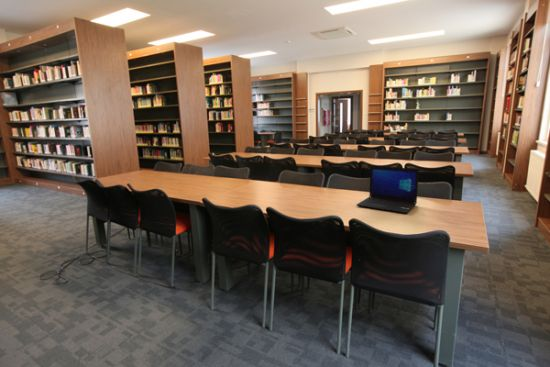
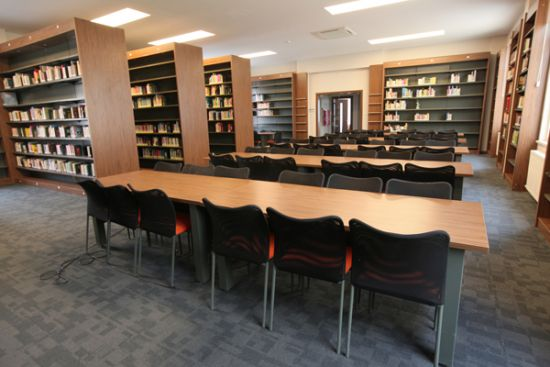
- laptop (387, 187)
